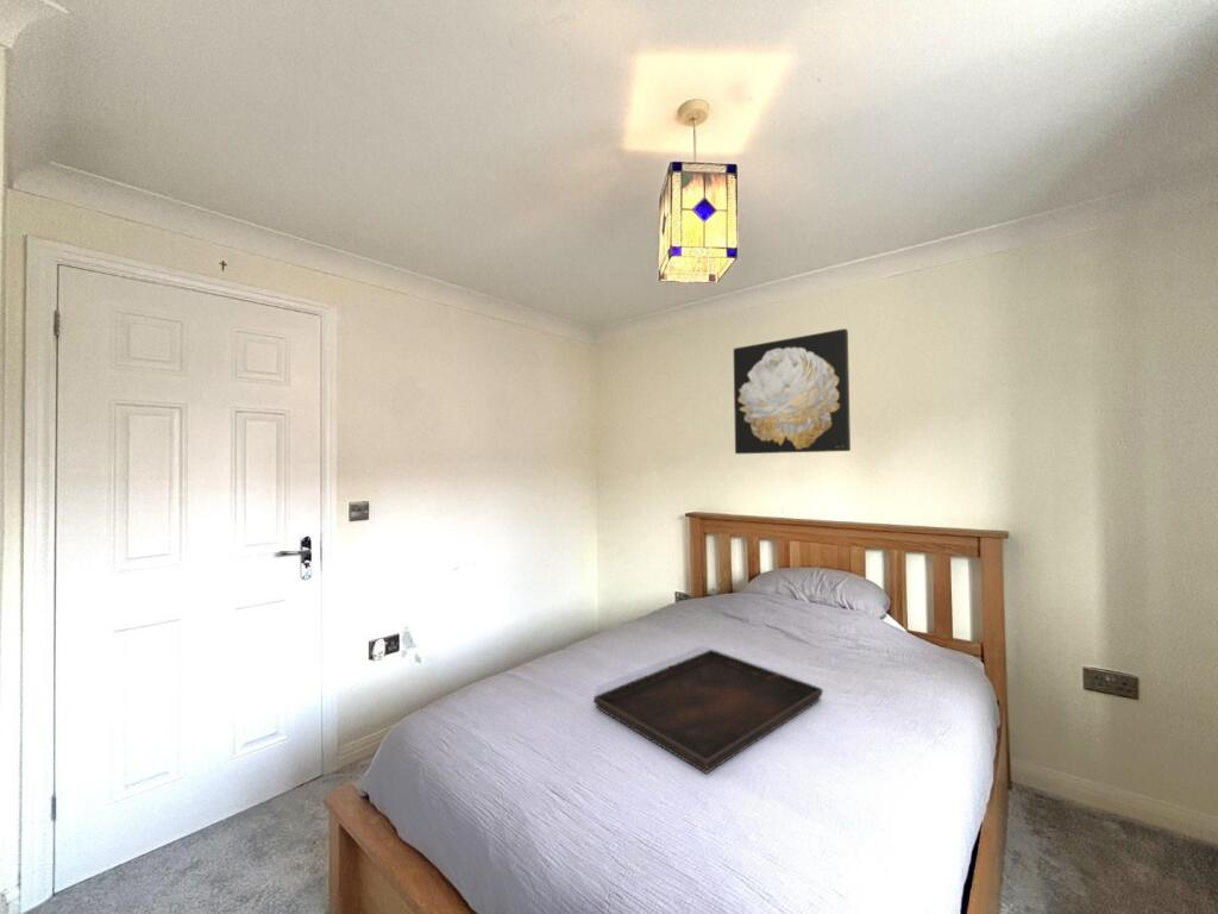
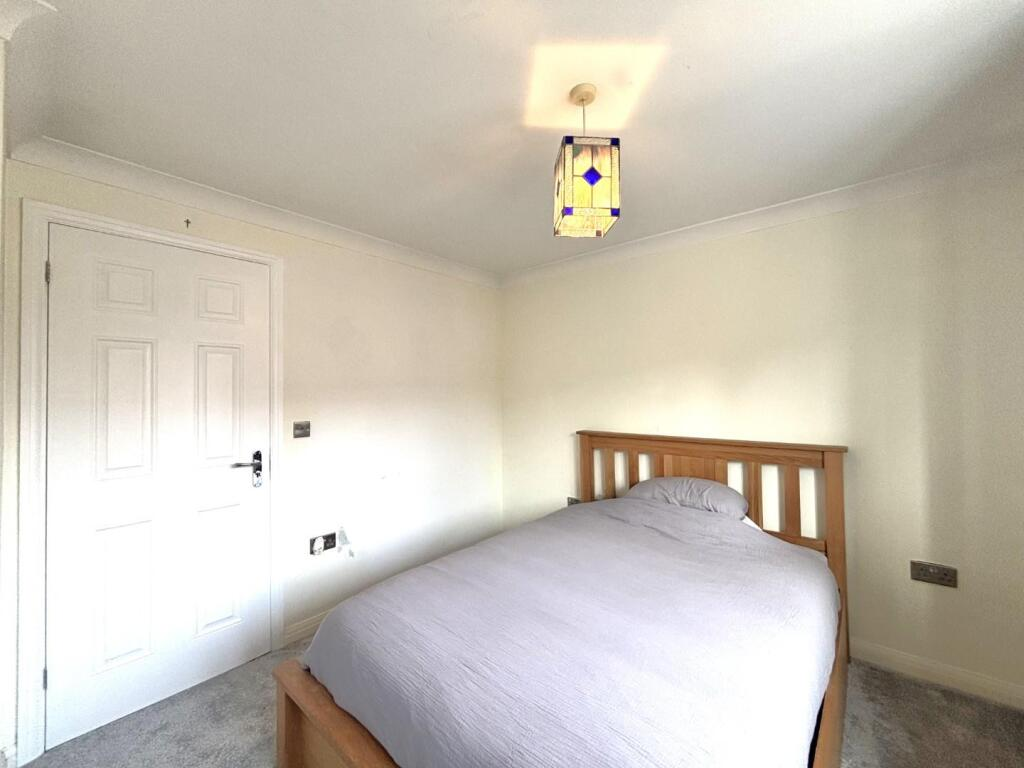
- serving tray (709, 699)
- wall art (787, 395)
